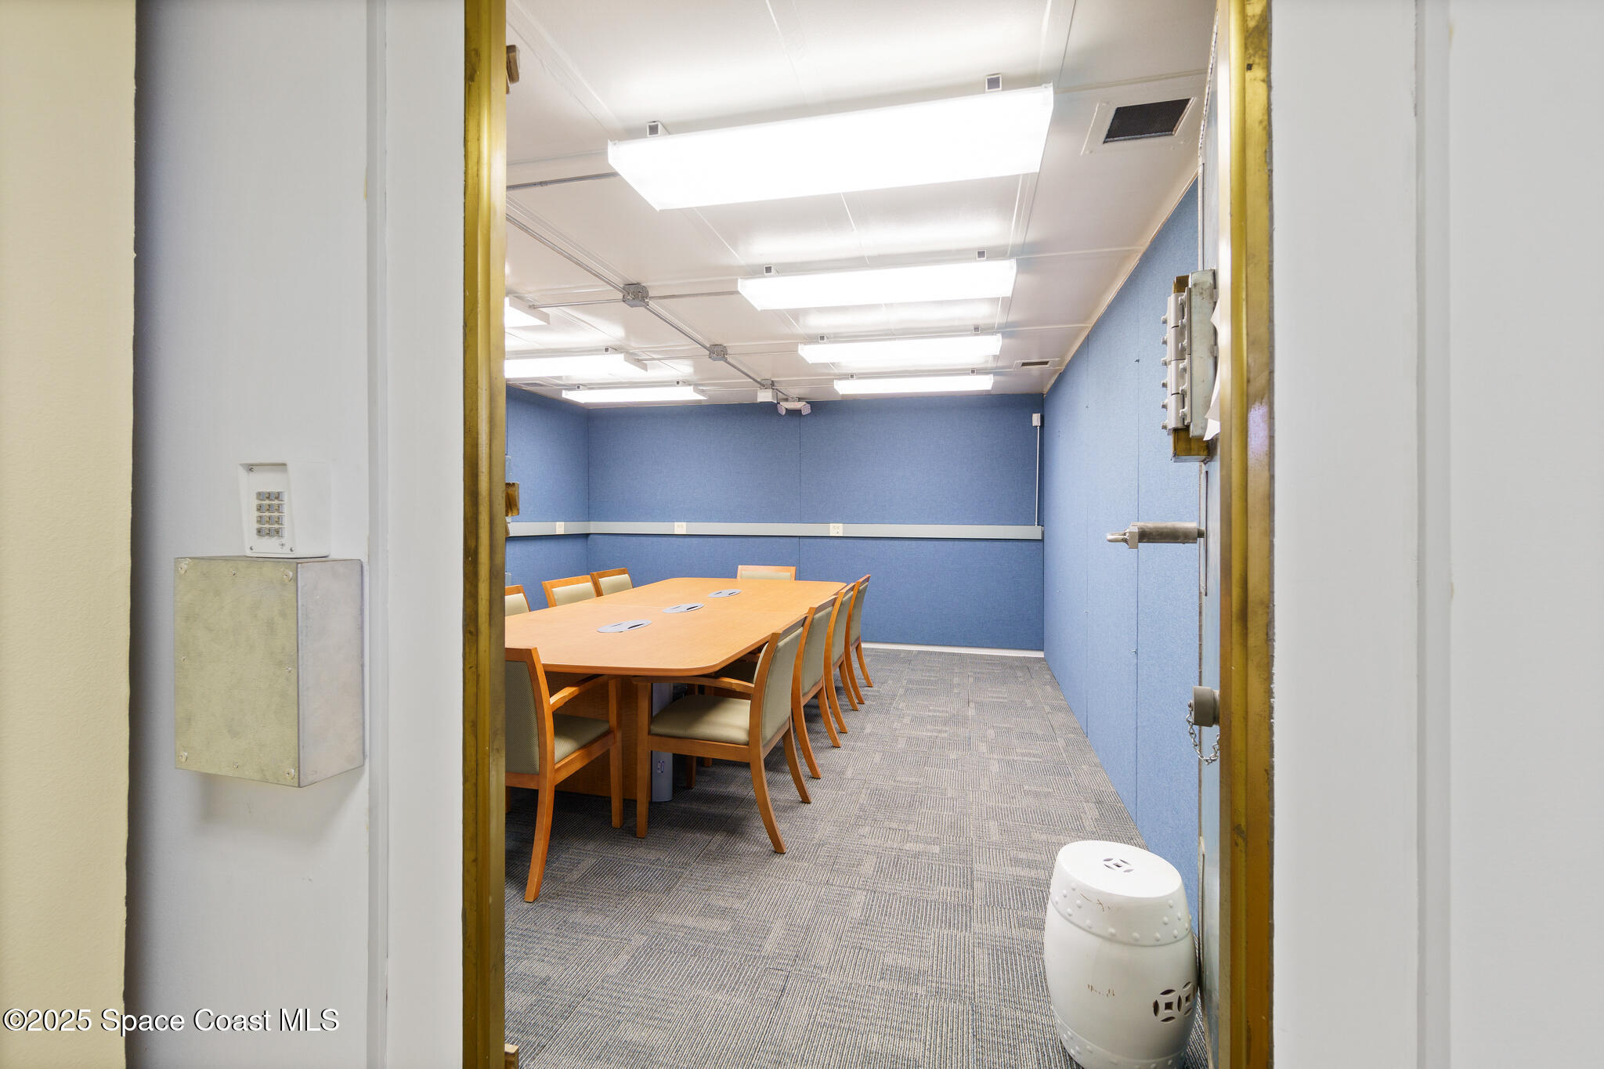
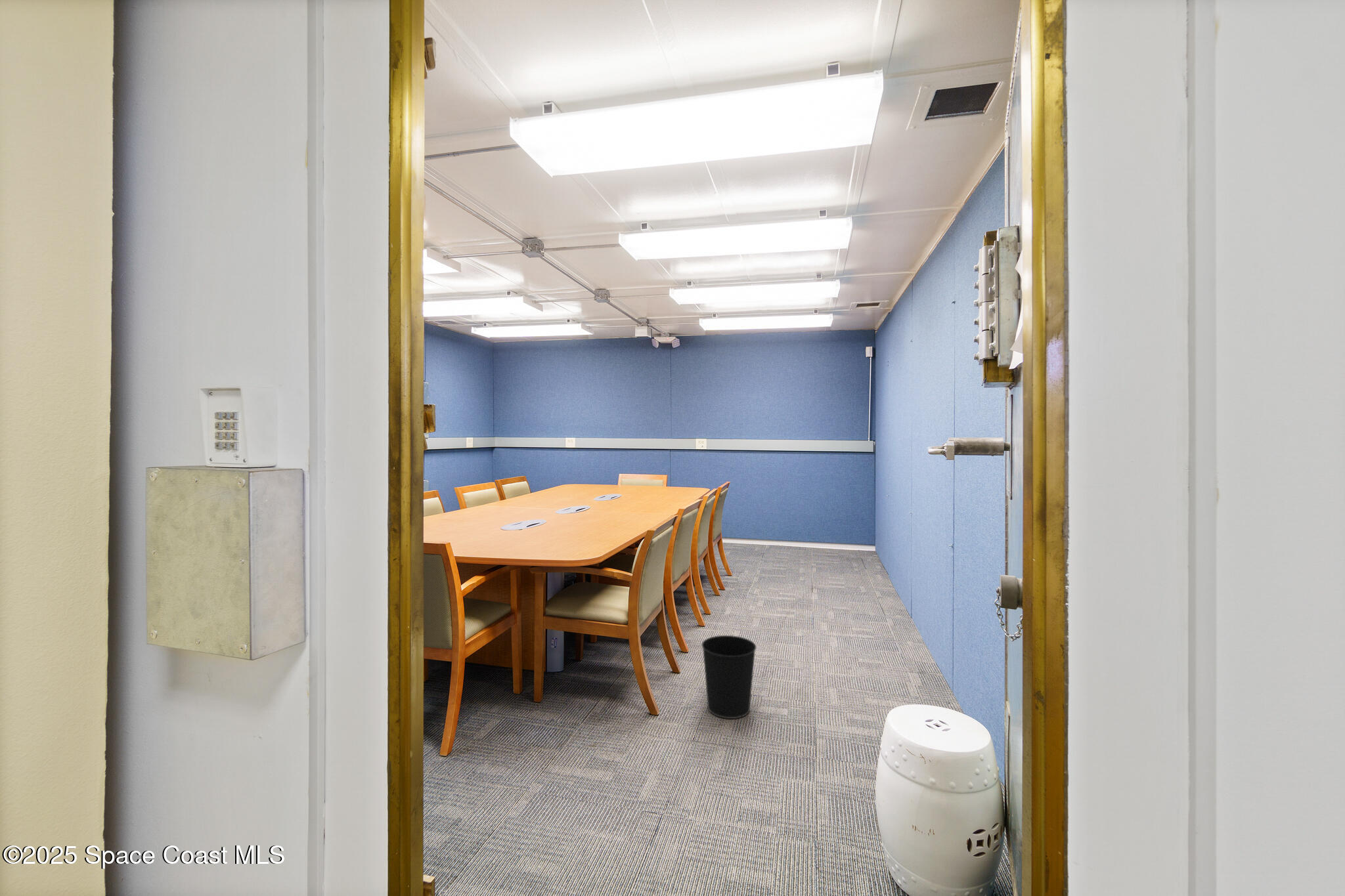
+ wastebasket (728, 676)
